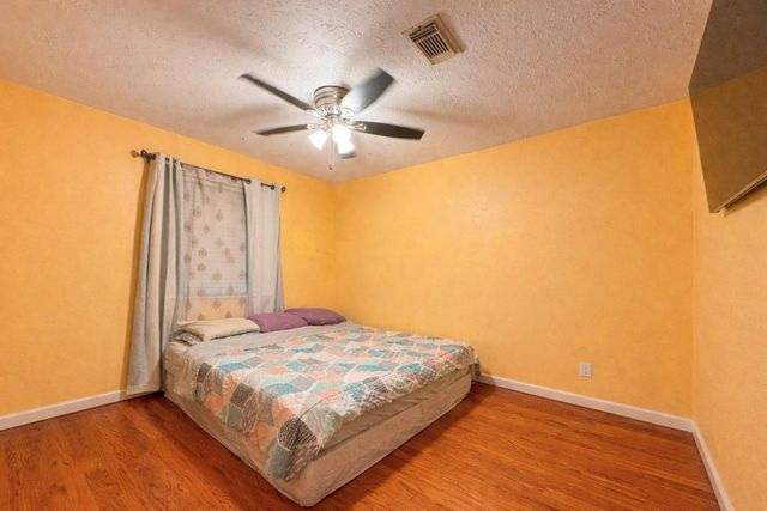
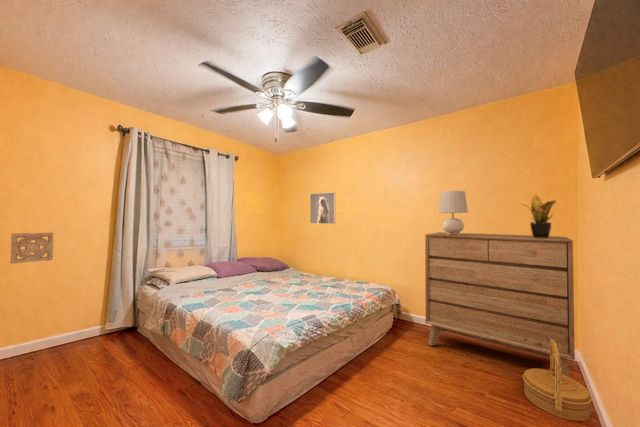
+ table lamp (452, 212)
+ basket (554, 374)
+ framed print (322, 208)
+ dresser (491, 293)
+ wall ornament (32, 248)
+ potted plant (542, 215)
